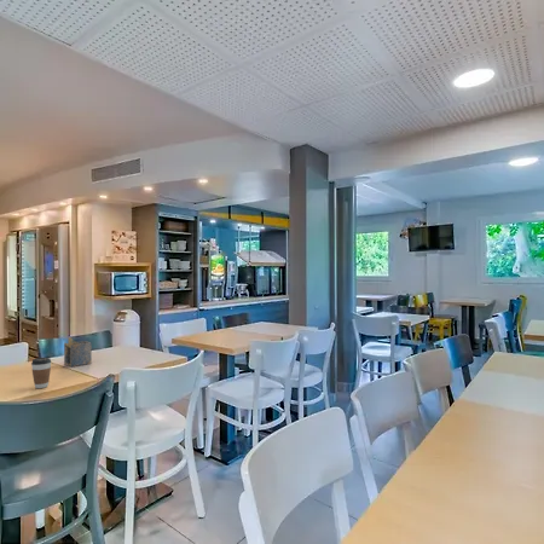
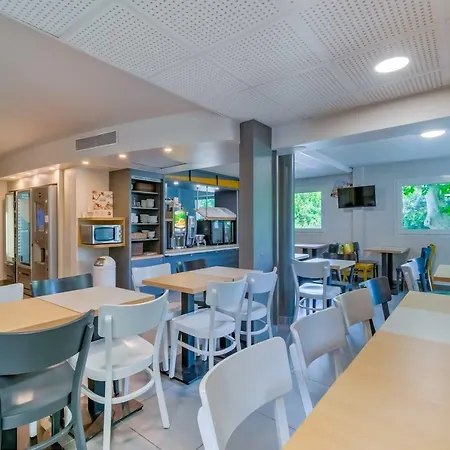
- napkin holder (77, 349)
- coffee cup (41, 372)
